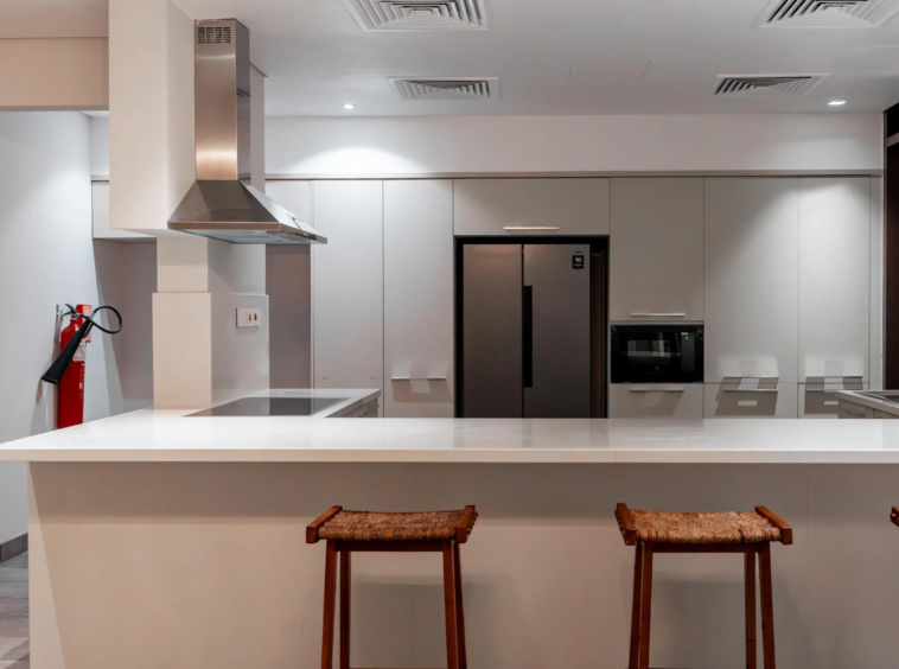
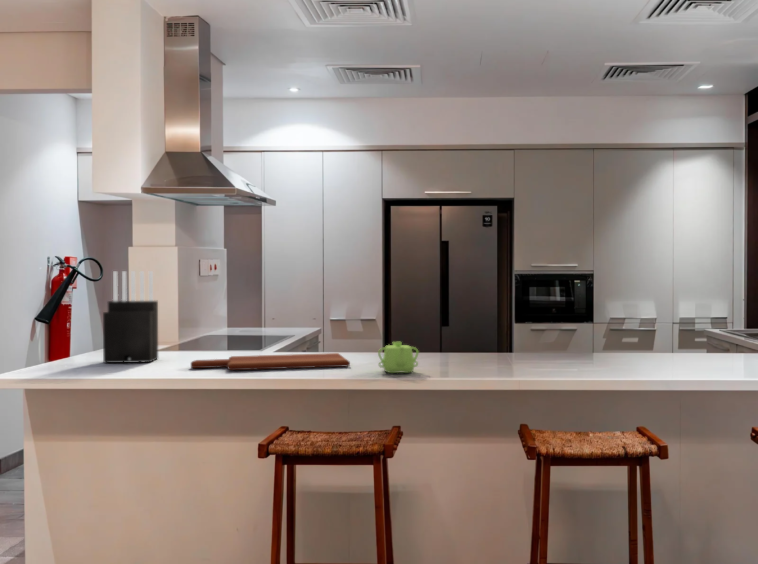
+ teapot (398, 356)
+ knife block (130, 316)
+ cutting board (283, 361)
